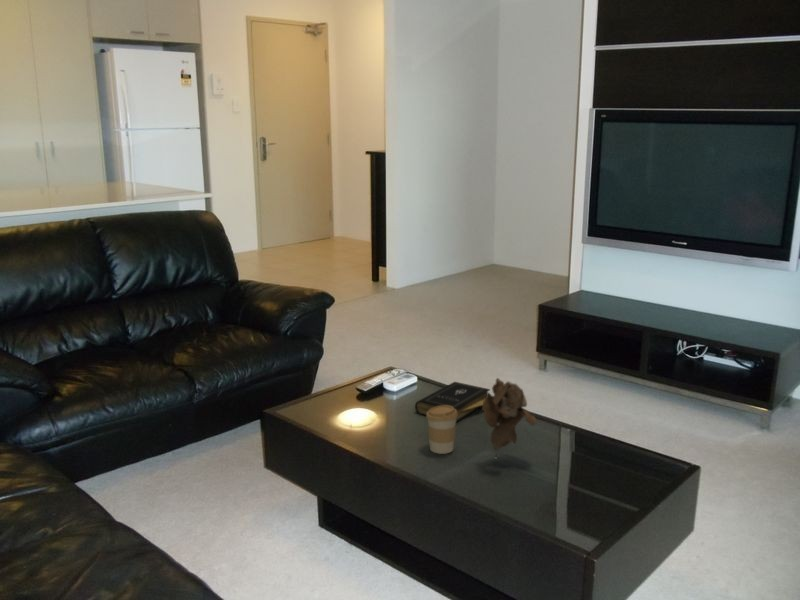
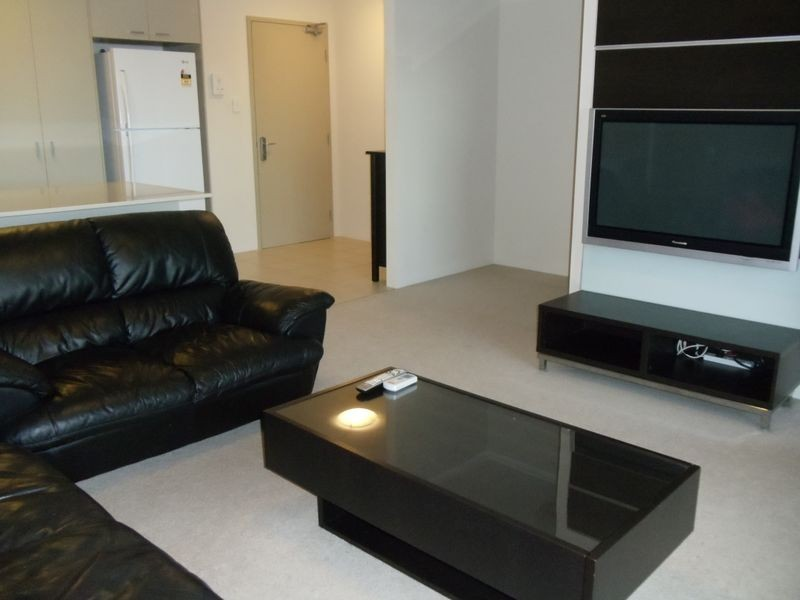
- plant (512, 421)
- book (457, 402)
- coffee cup (441, 428)
